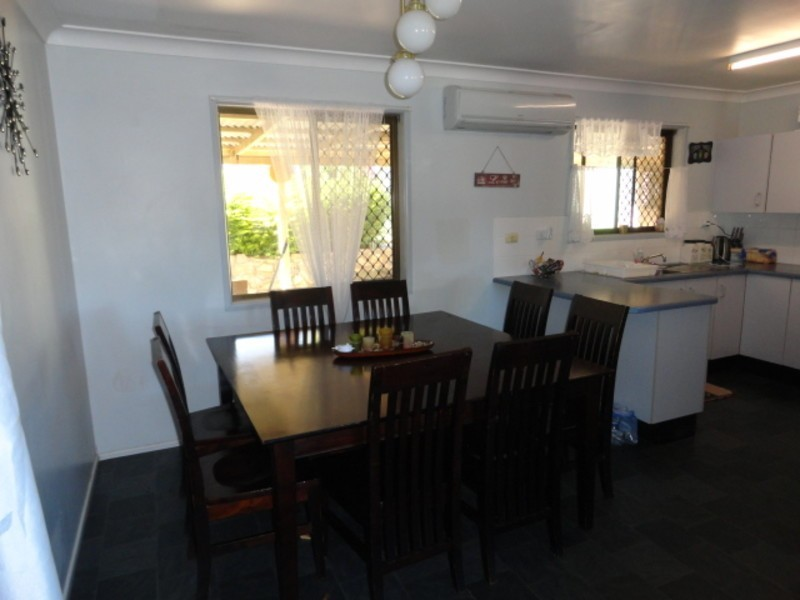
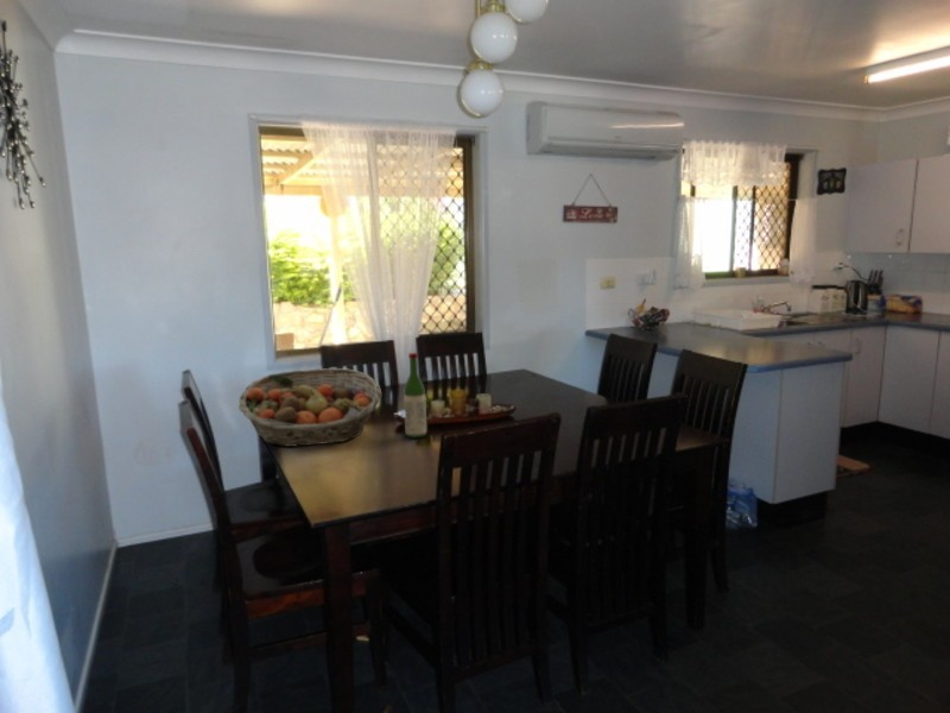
+ wine bottle (414, 395)
+ fruit basket (311, 405)
